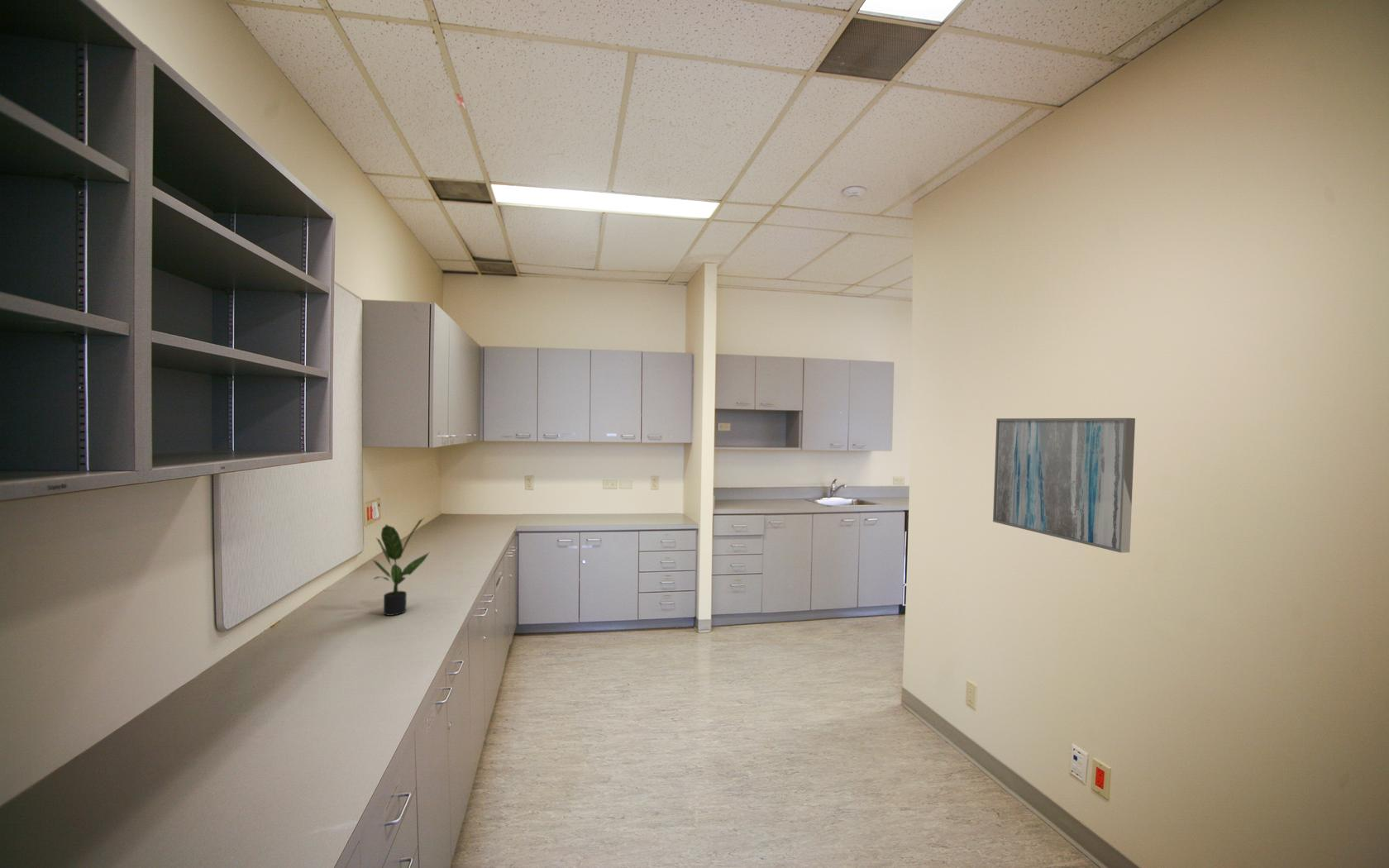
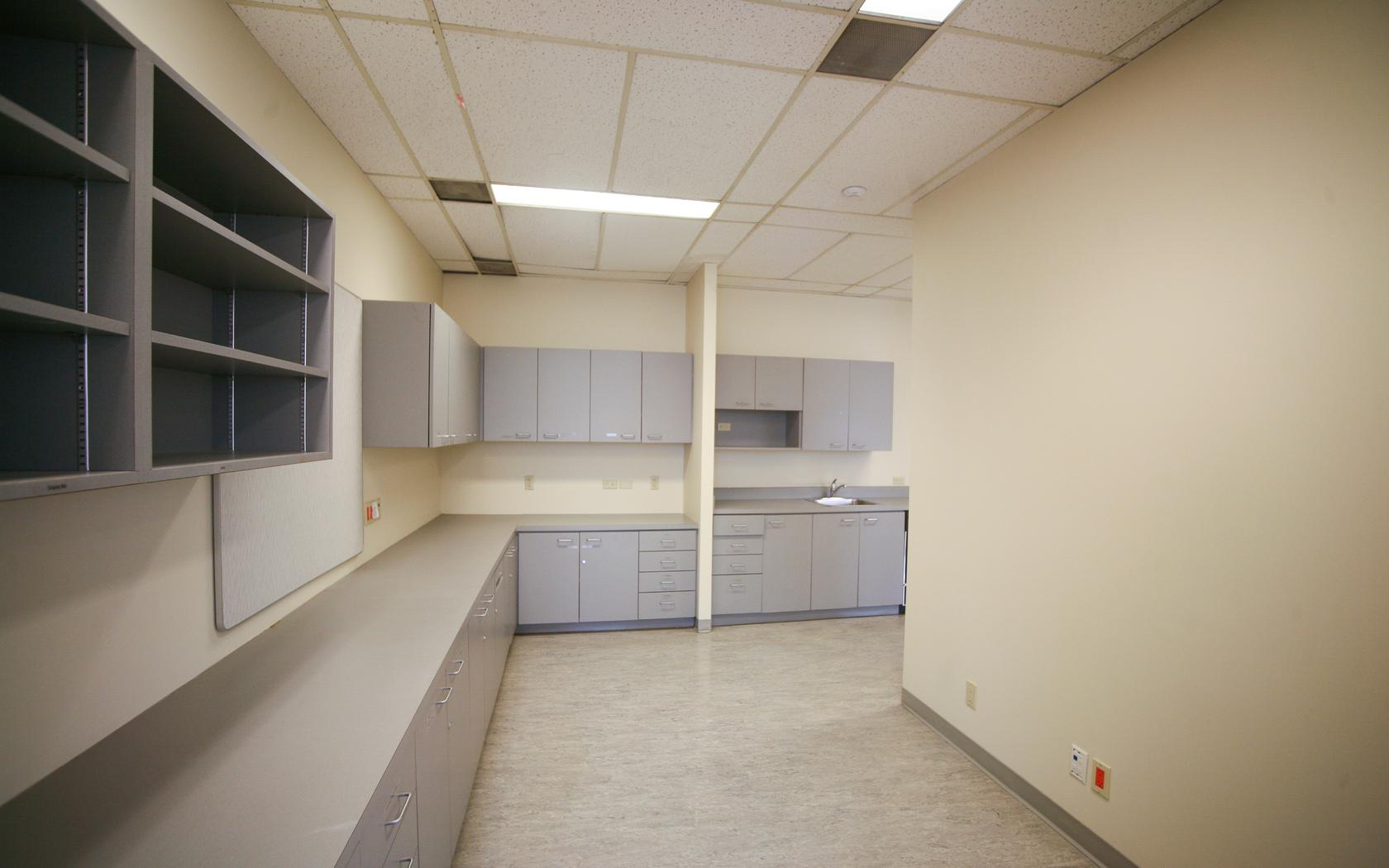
- wall art (1054, 476)
- potted plant (399, 566)
